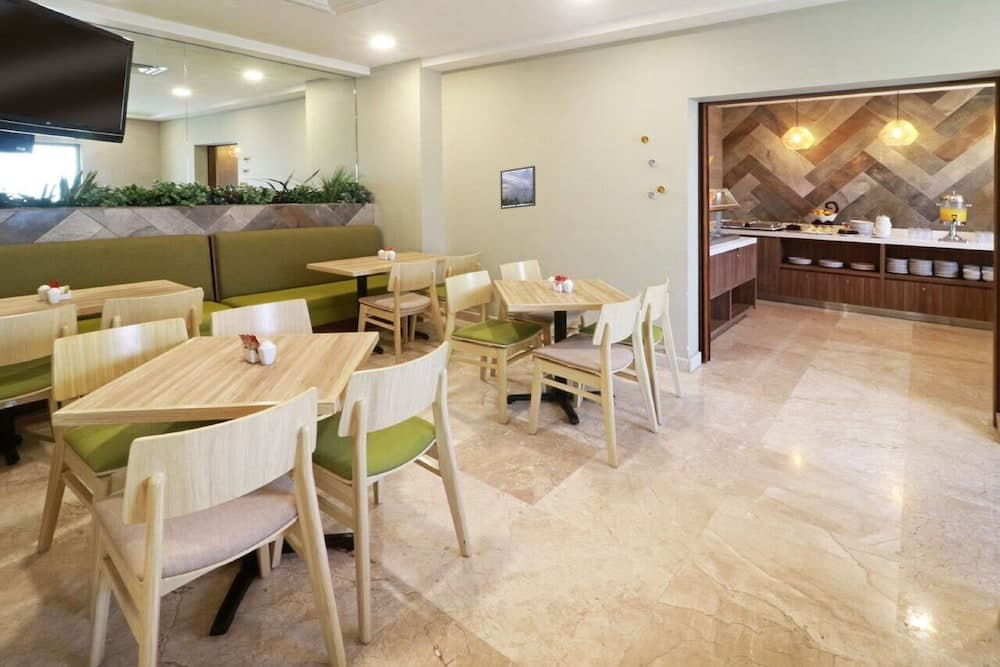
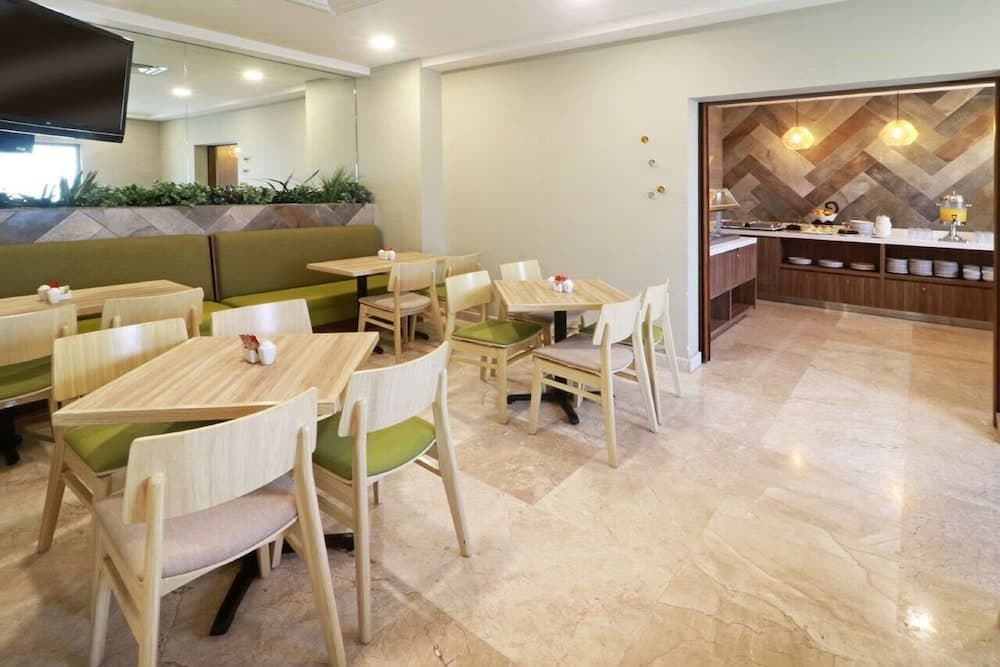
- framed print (517, 188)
